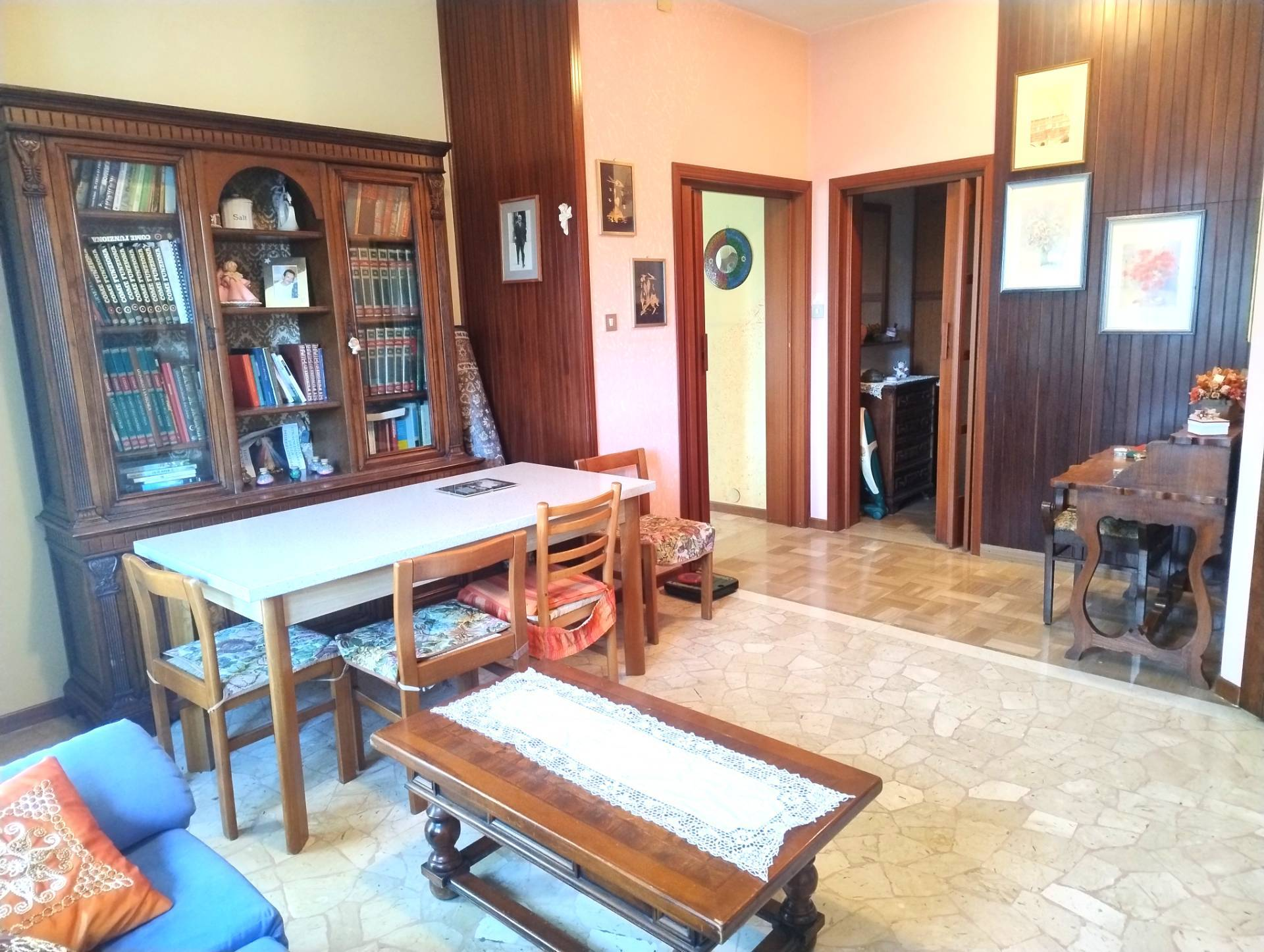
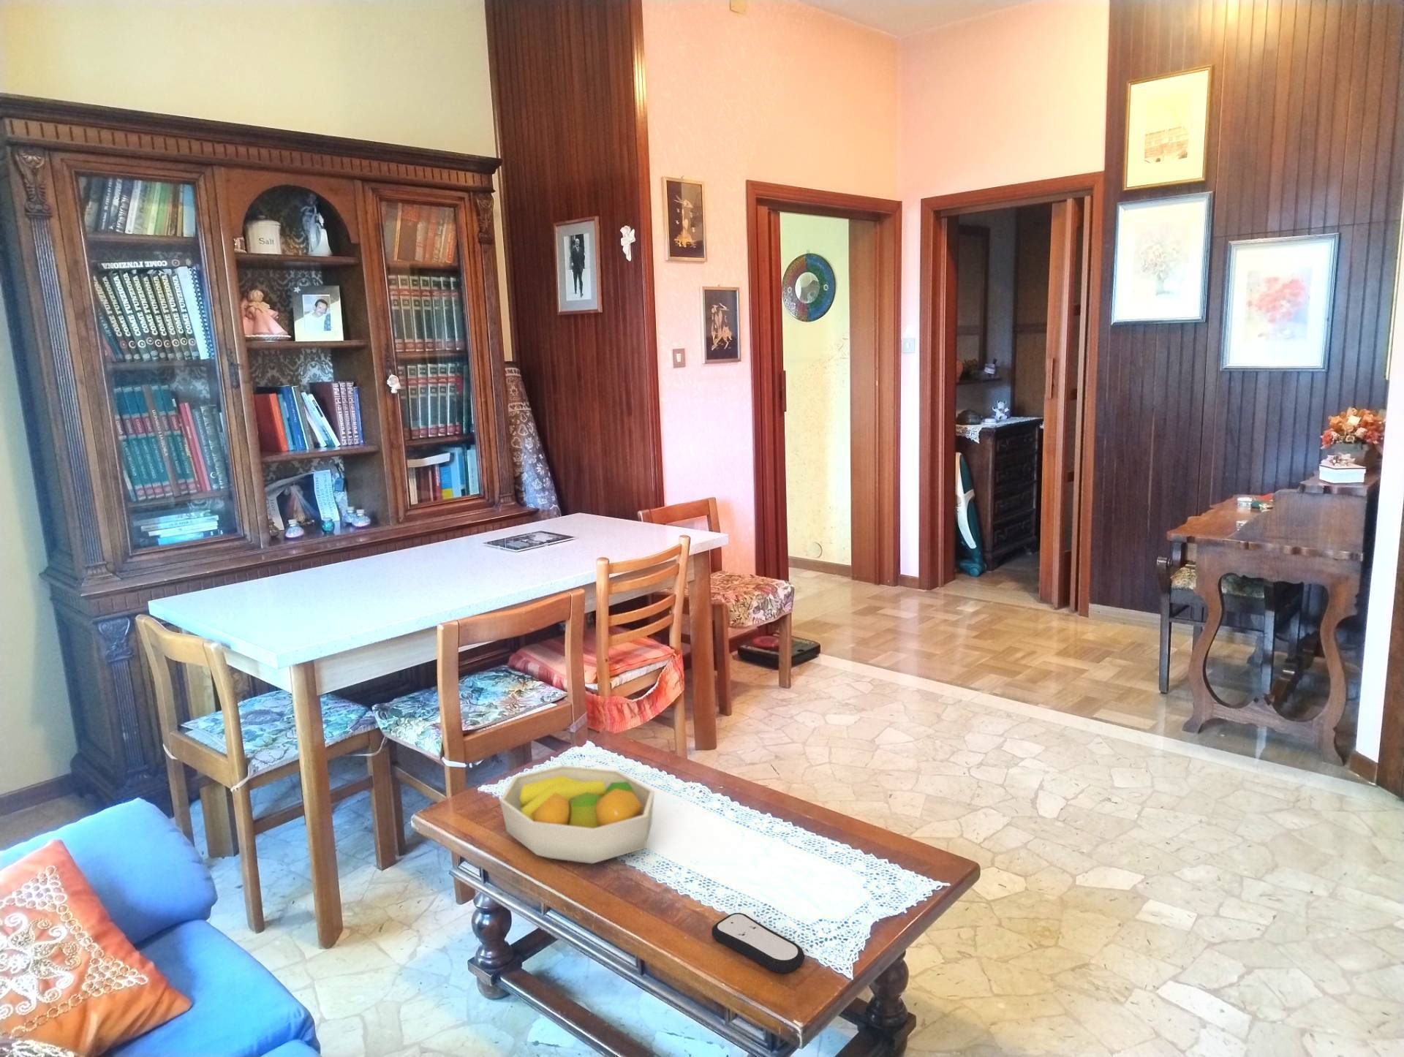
+ remote control (759, 942)
+ fruit bowl (578, 807)
